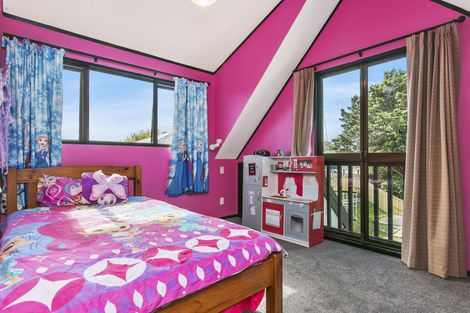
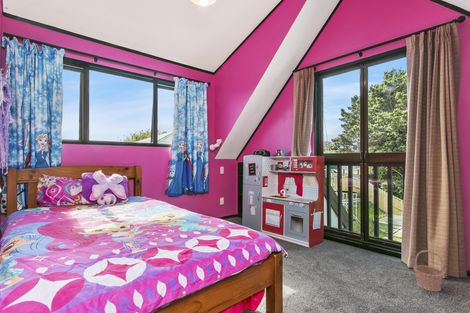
+ basket (428, 268)
